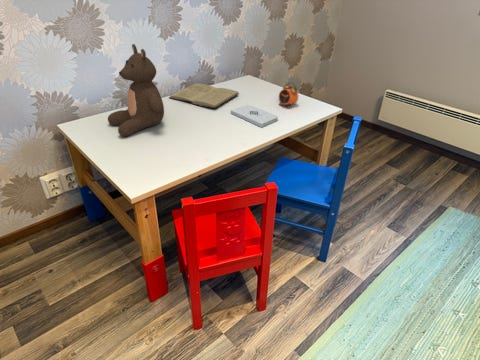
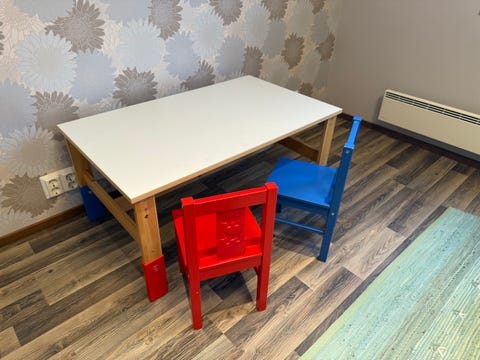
- teddy bear (133, 89)
- book (204, 94)
- notepad (254, 115)
- alarm clock (288, 94)
